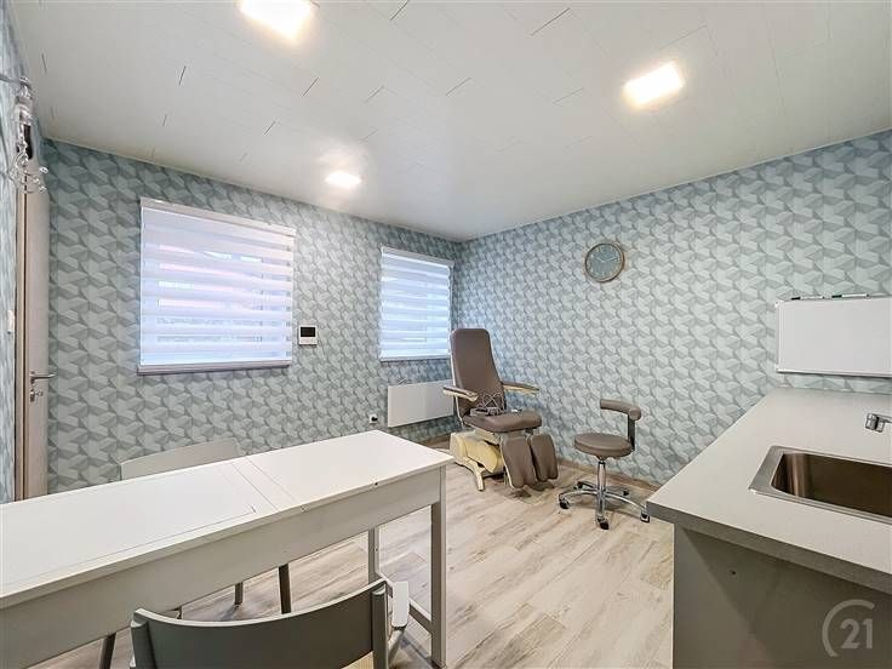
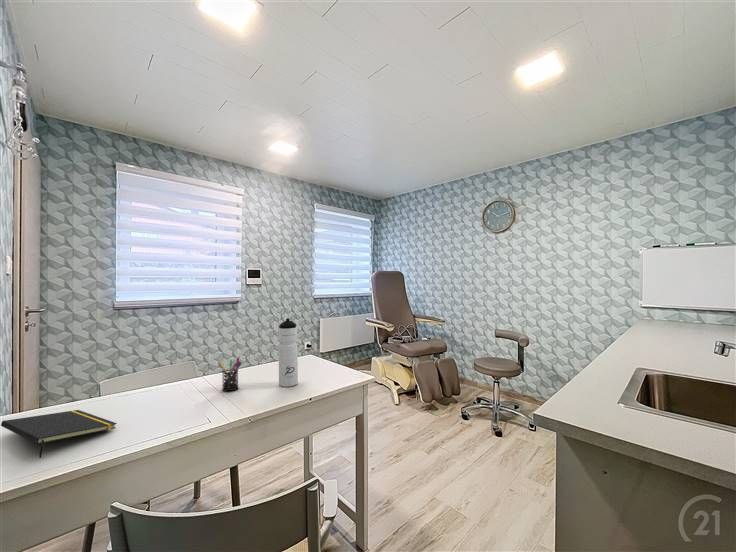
+ notepad (60, 424)
+ pen holder (231, 372)
+ water bottle (288, 350)
